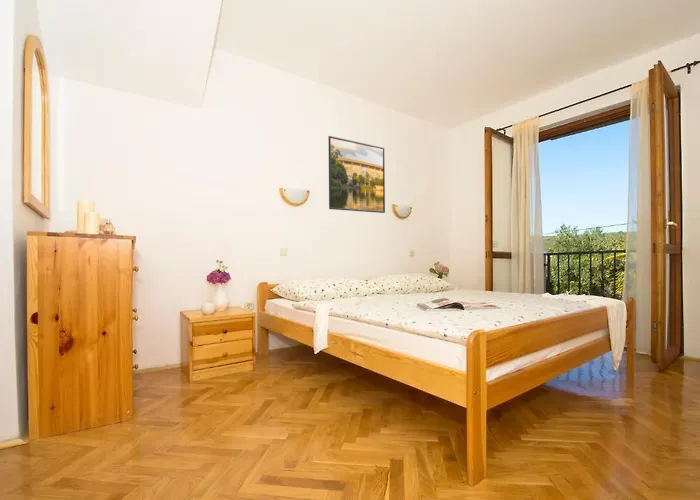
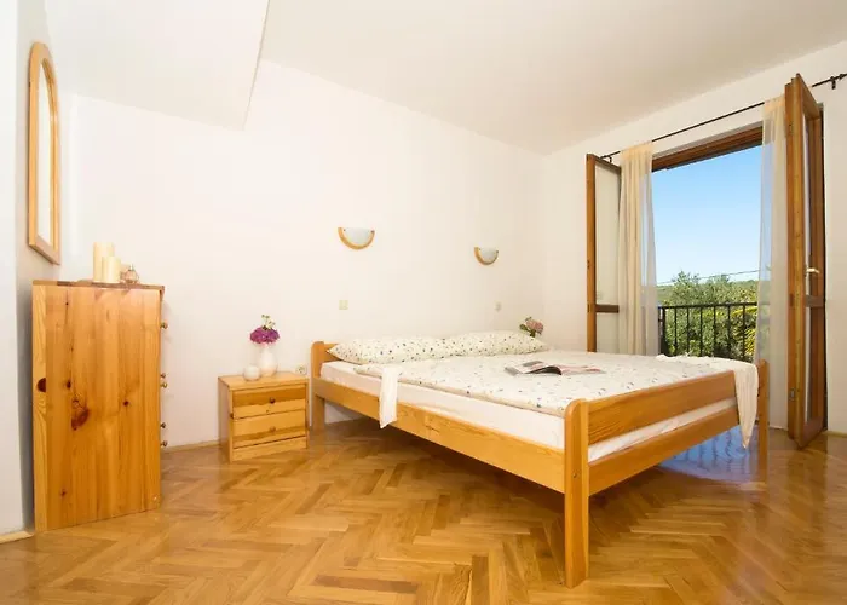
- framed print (358, 176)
